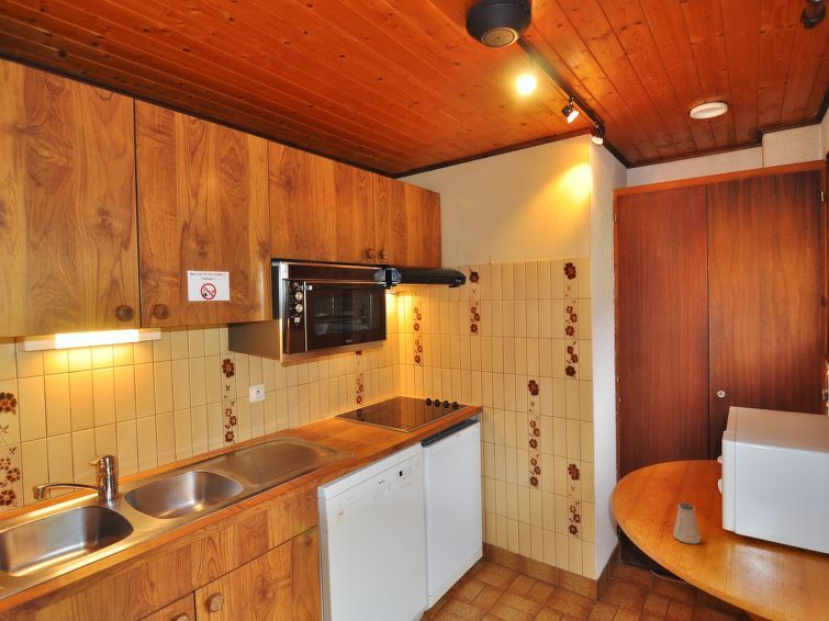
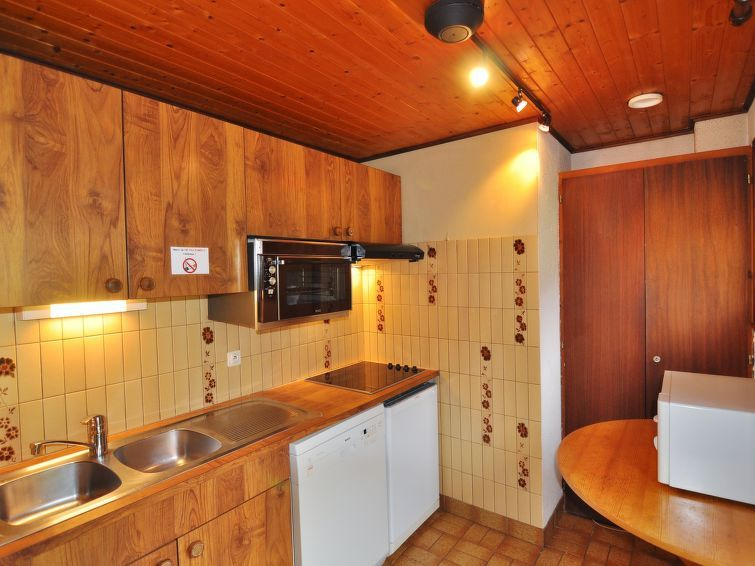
- saltshaker (686, 521)
